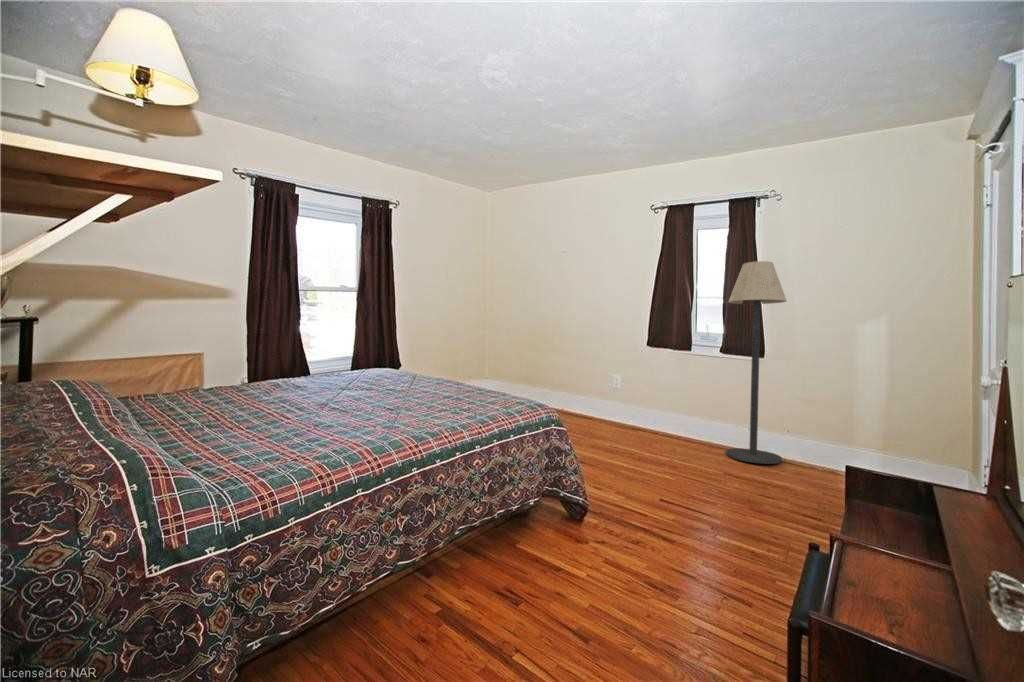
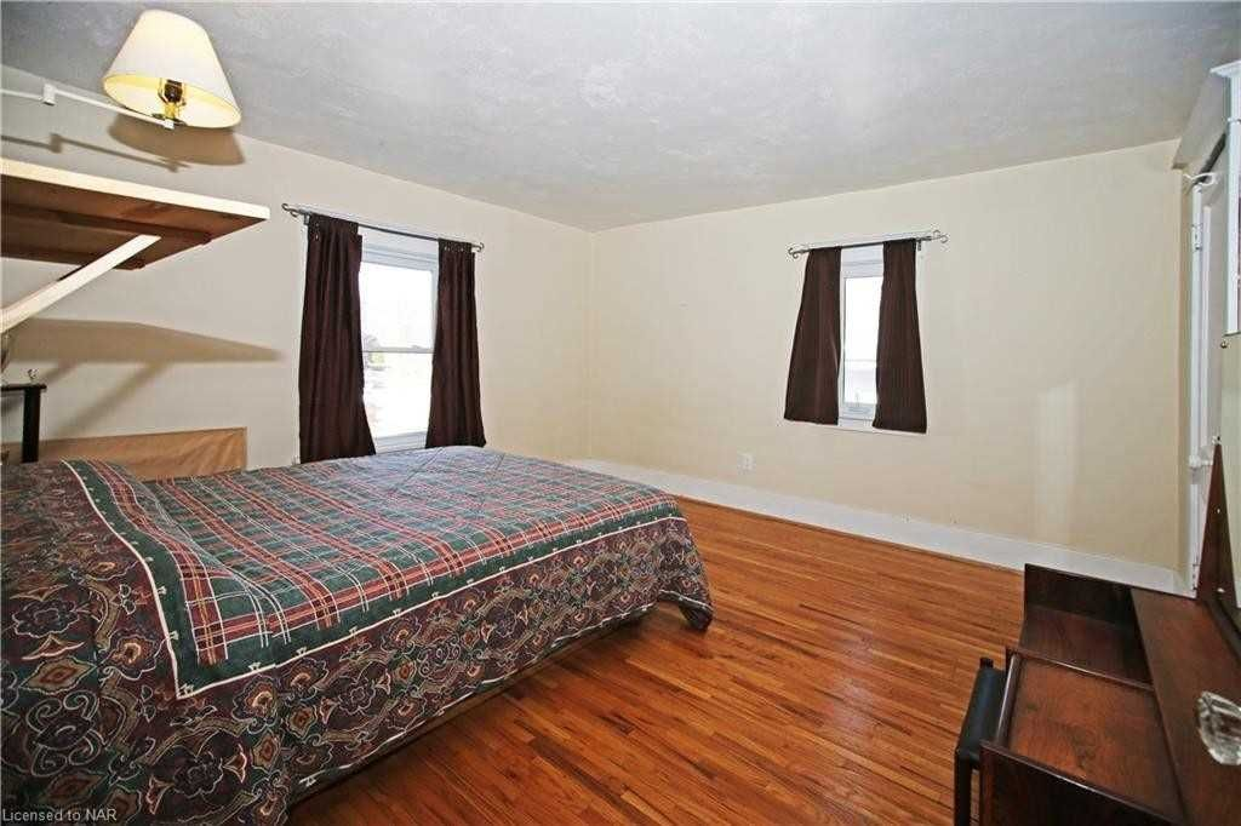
- floor lamp (755, 360)
